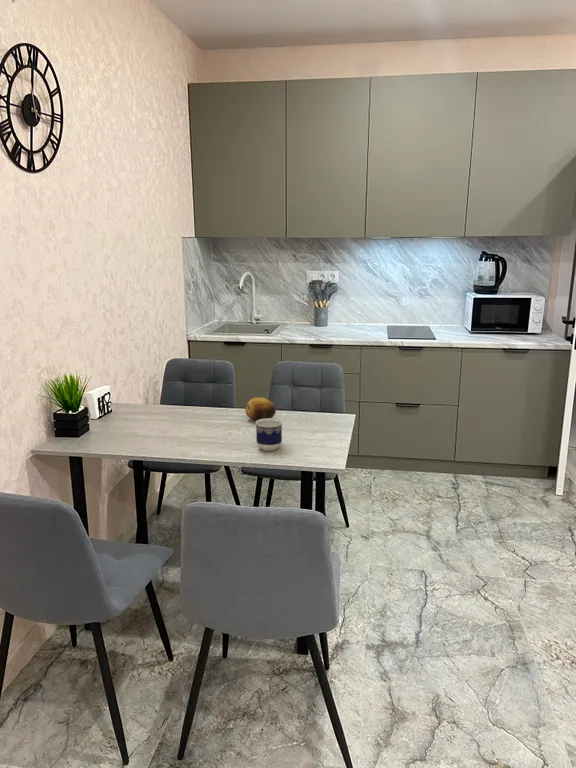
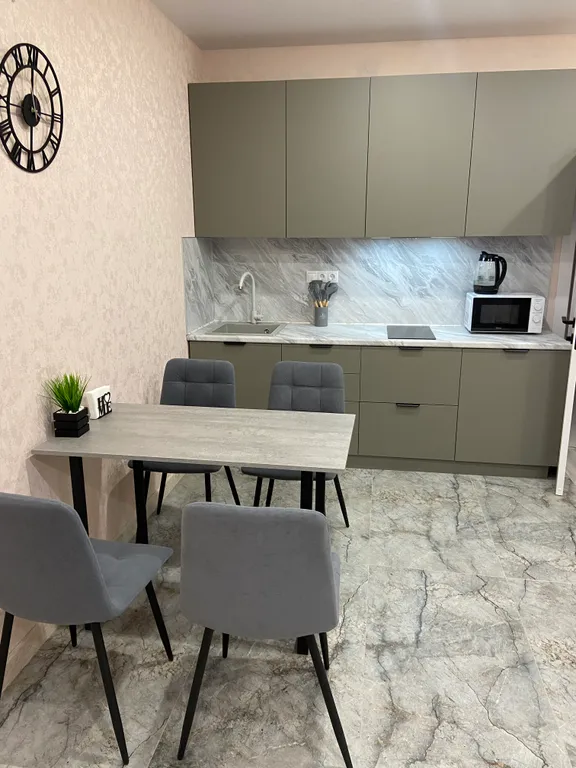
- fruit (260, 408)
- cup (270, 434)
